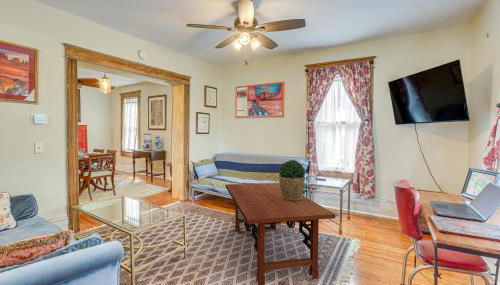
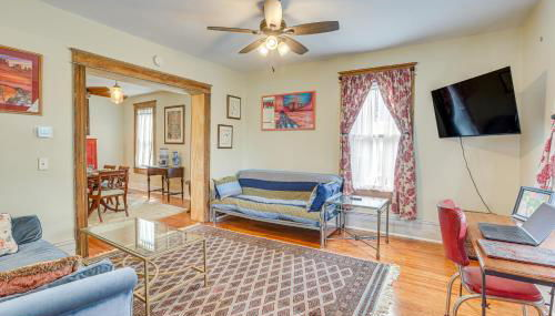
- coffee table (267, 222)
- potted plant (291, 178)
